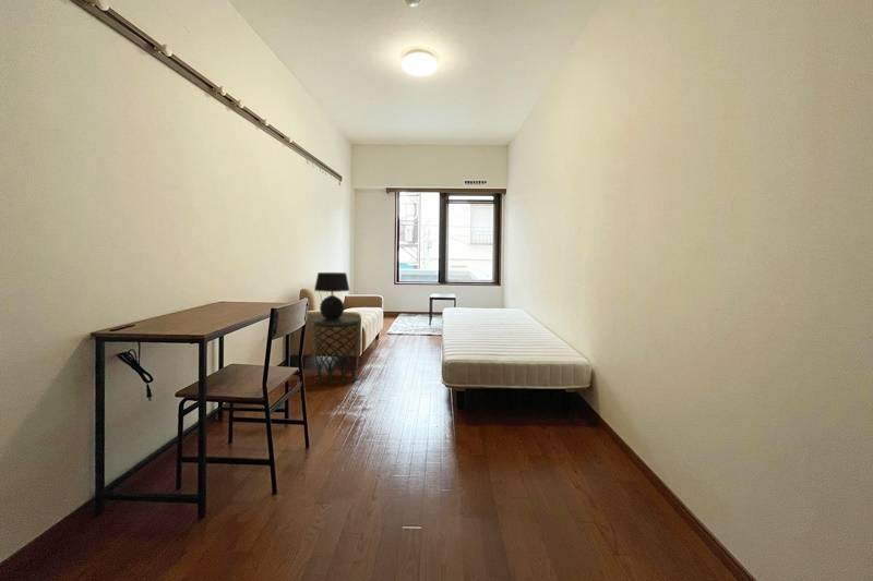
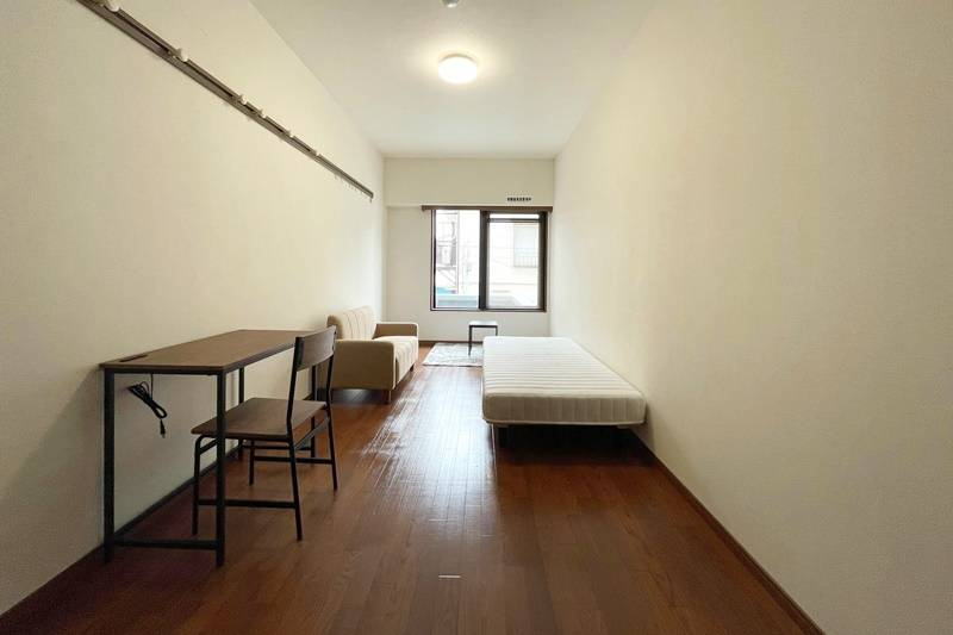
- table lamp (332, 295)
- side table (336, 349)
